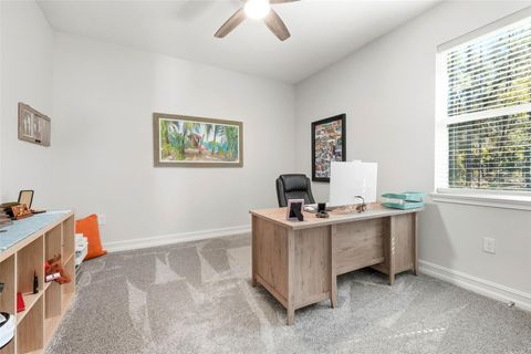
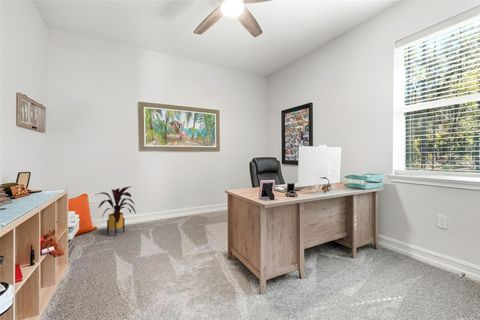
+ house plant (115, 210)
